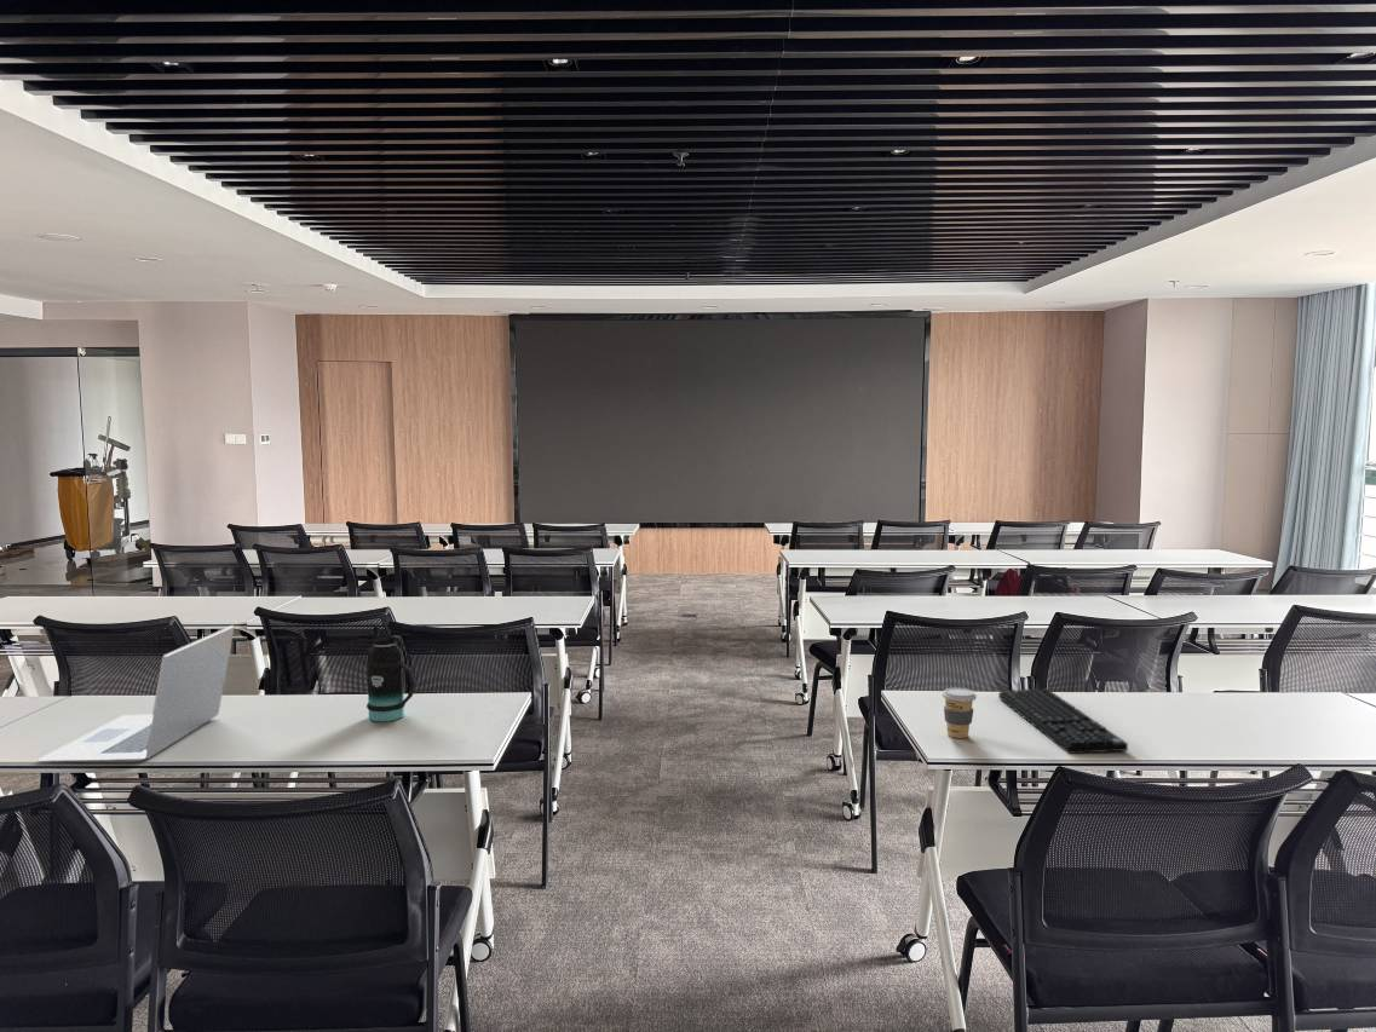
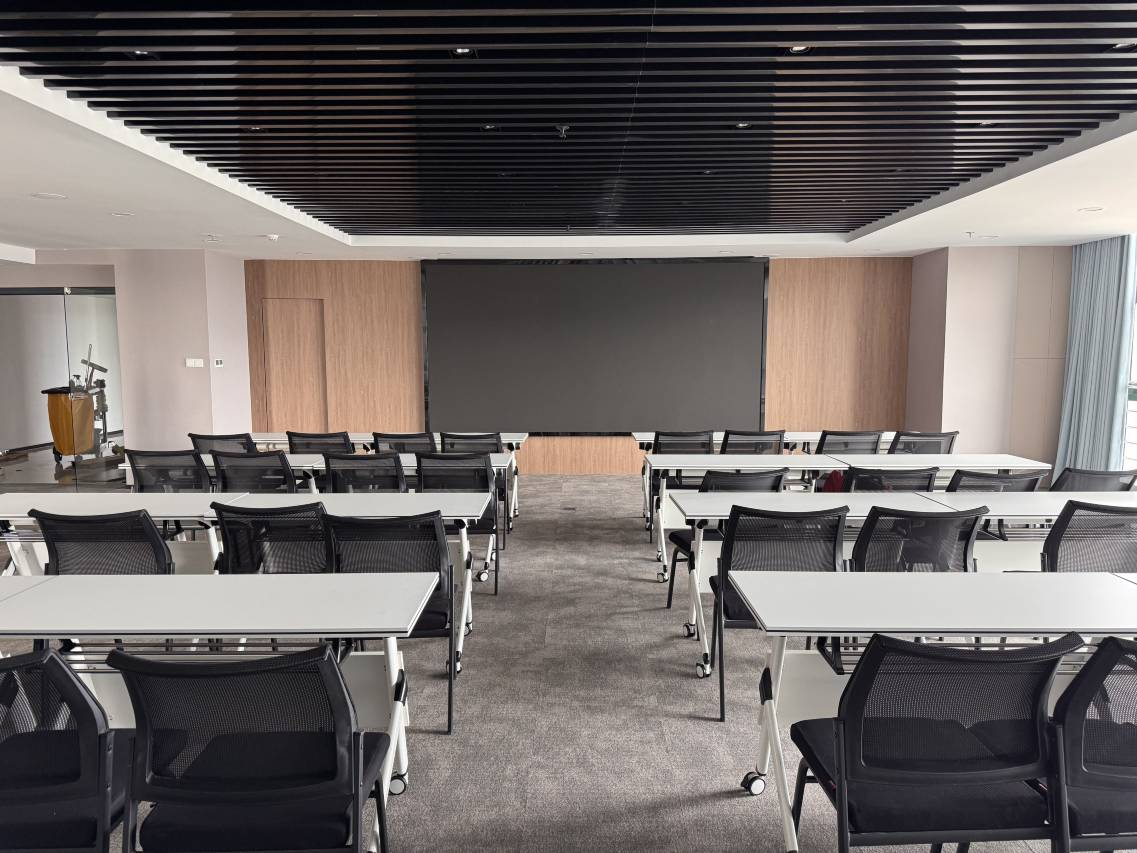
- bottle (391, 671)
- keyboard (1057, 717)
- coffee cup (958, 713)
- laptop (156, 690)
